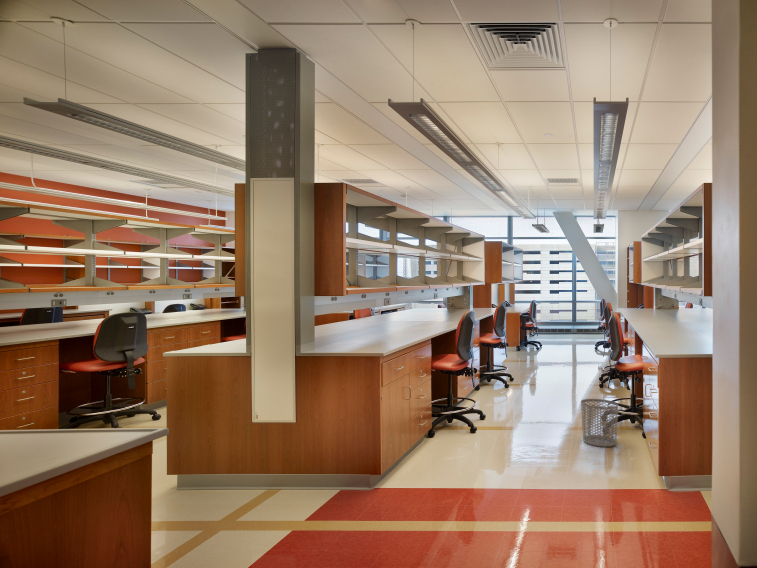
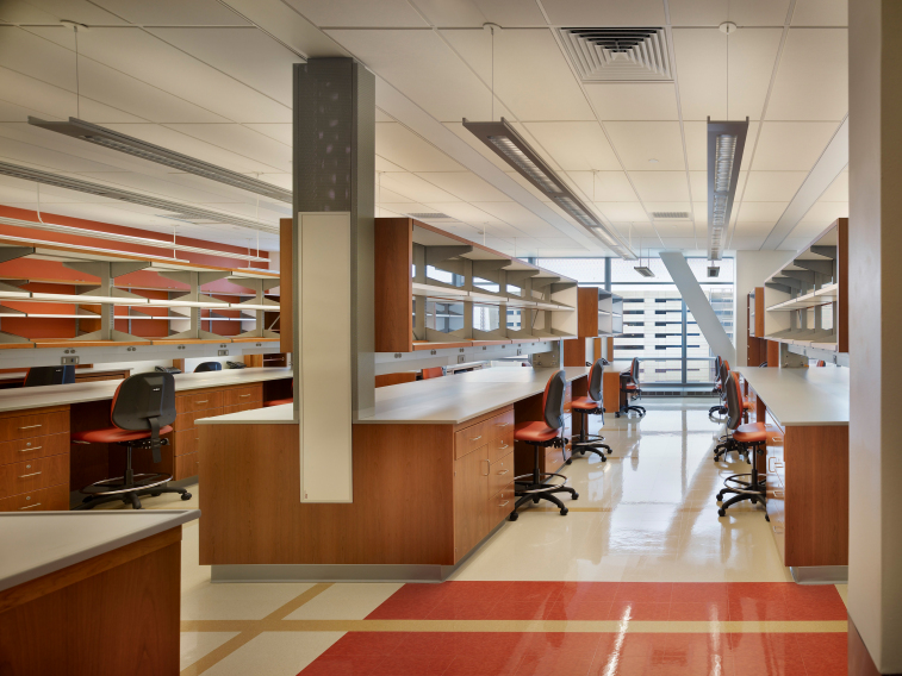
- waste bin (599, 423)
